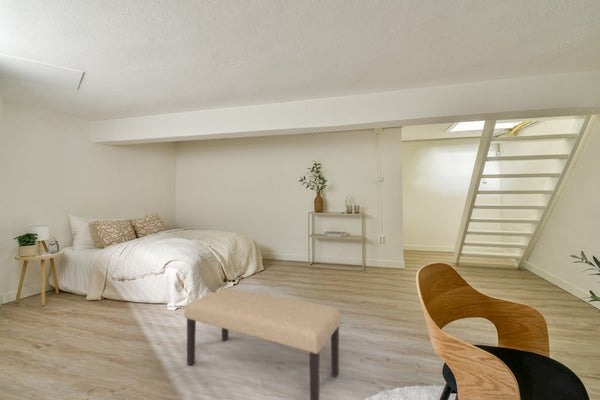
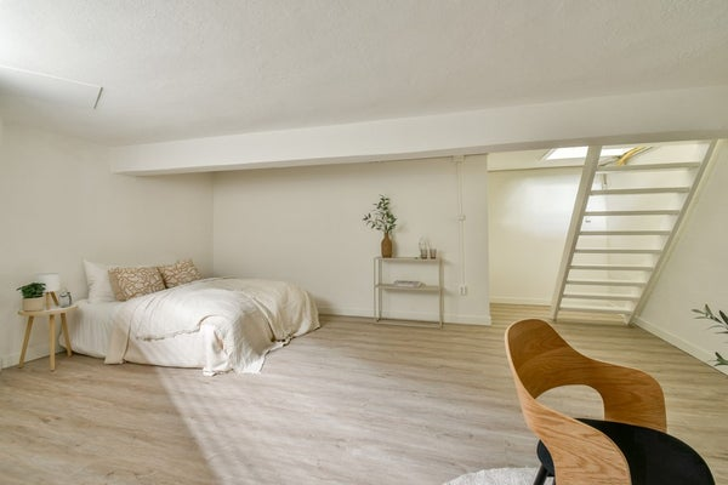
- bench (260, 335)
